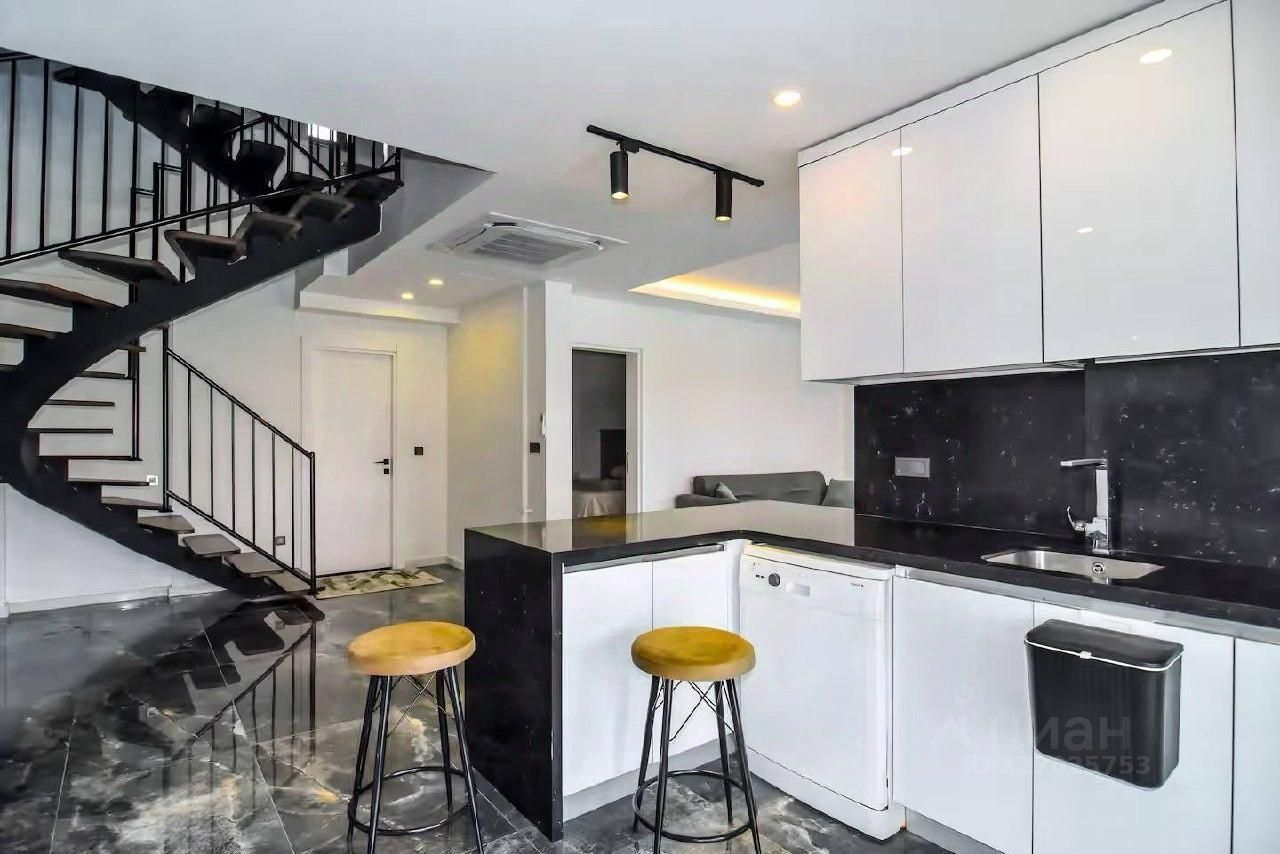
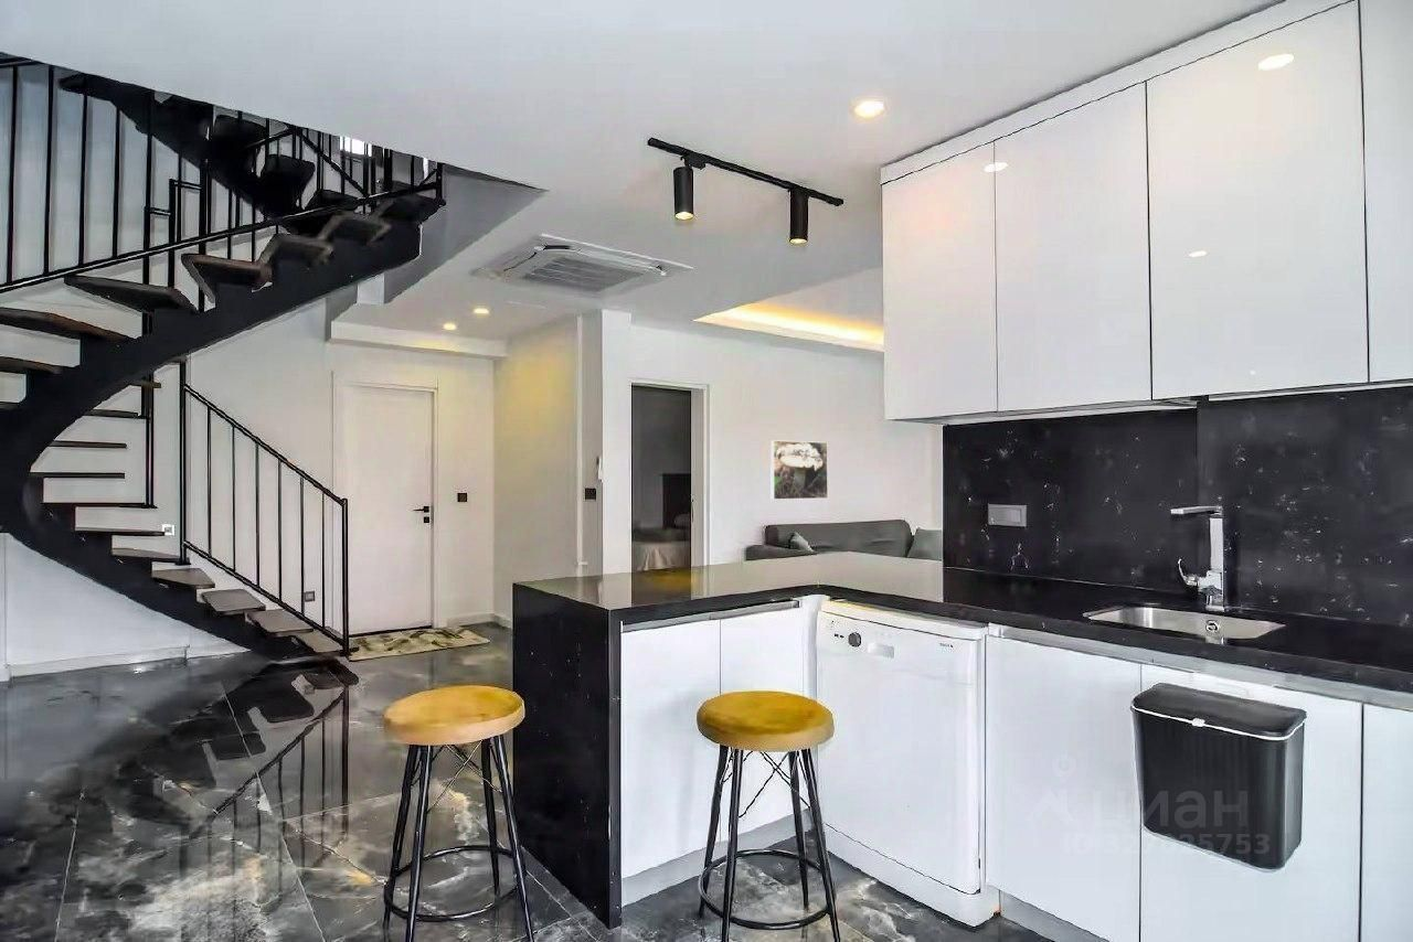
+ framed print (799, 470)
